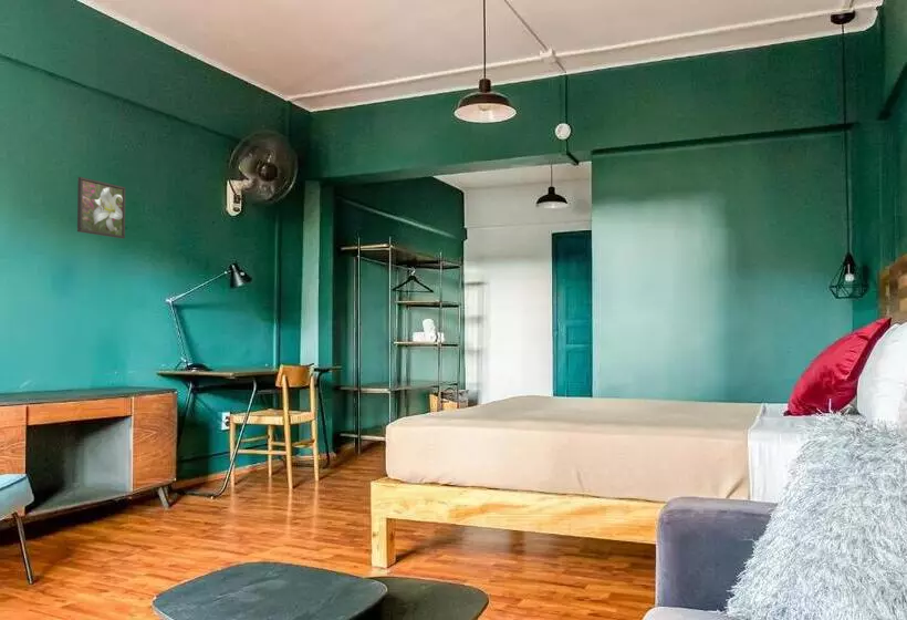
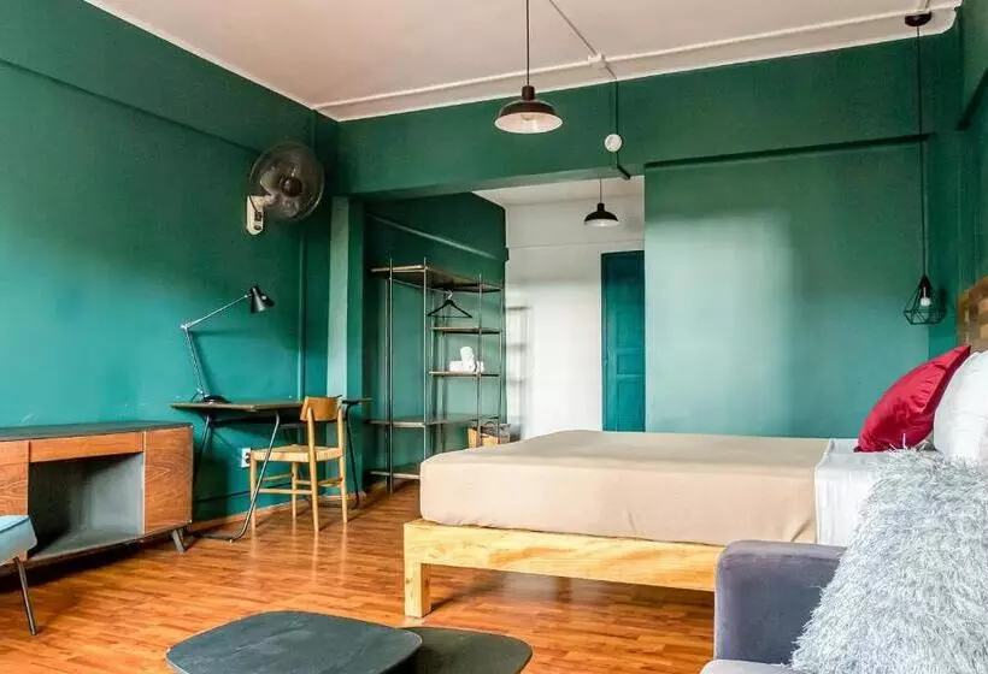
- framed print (102, 208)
